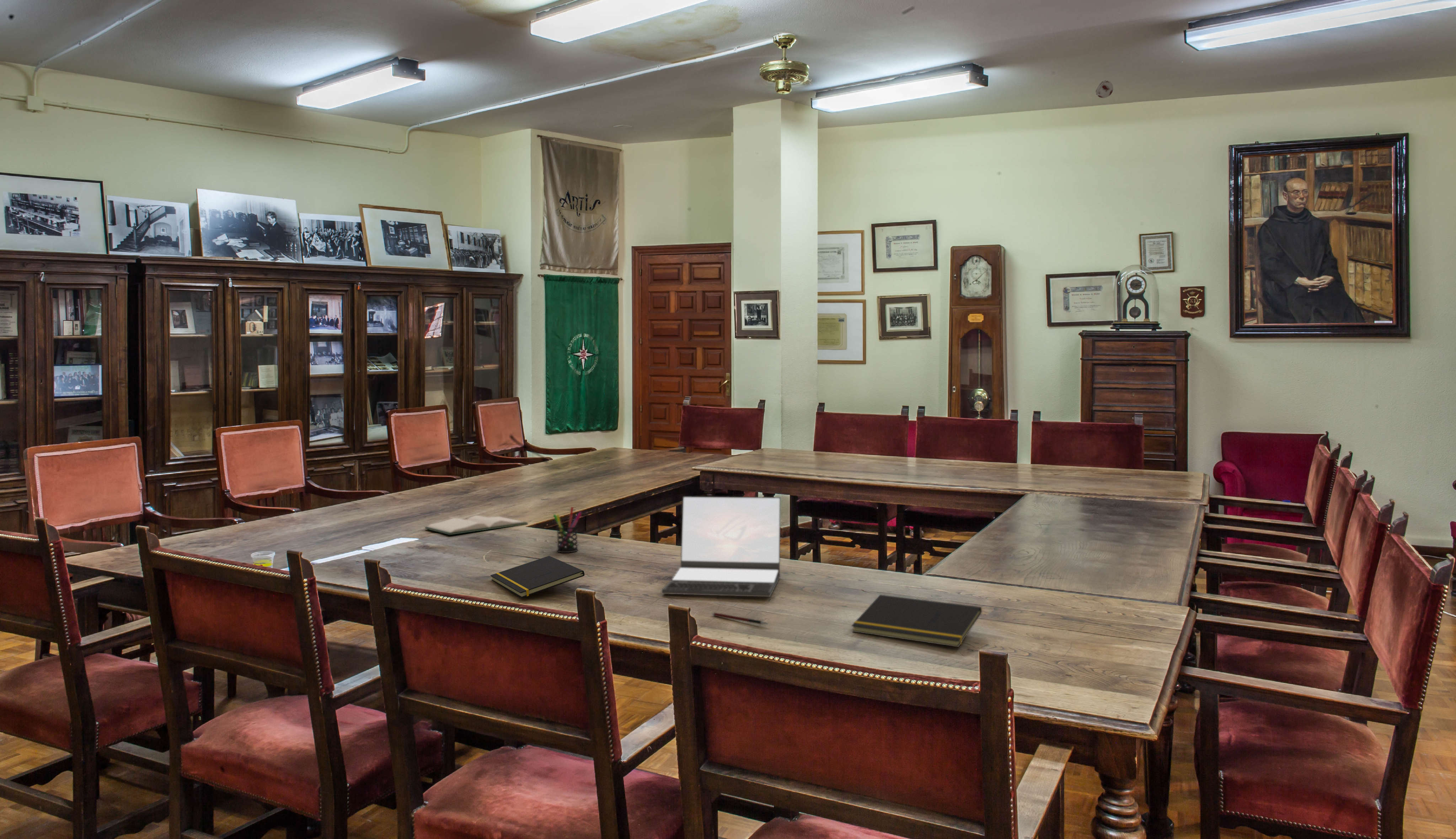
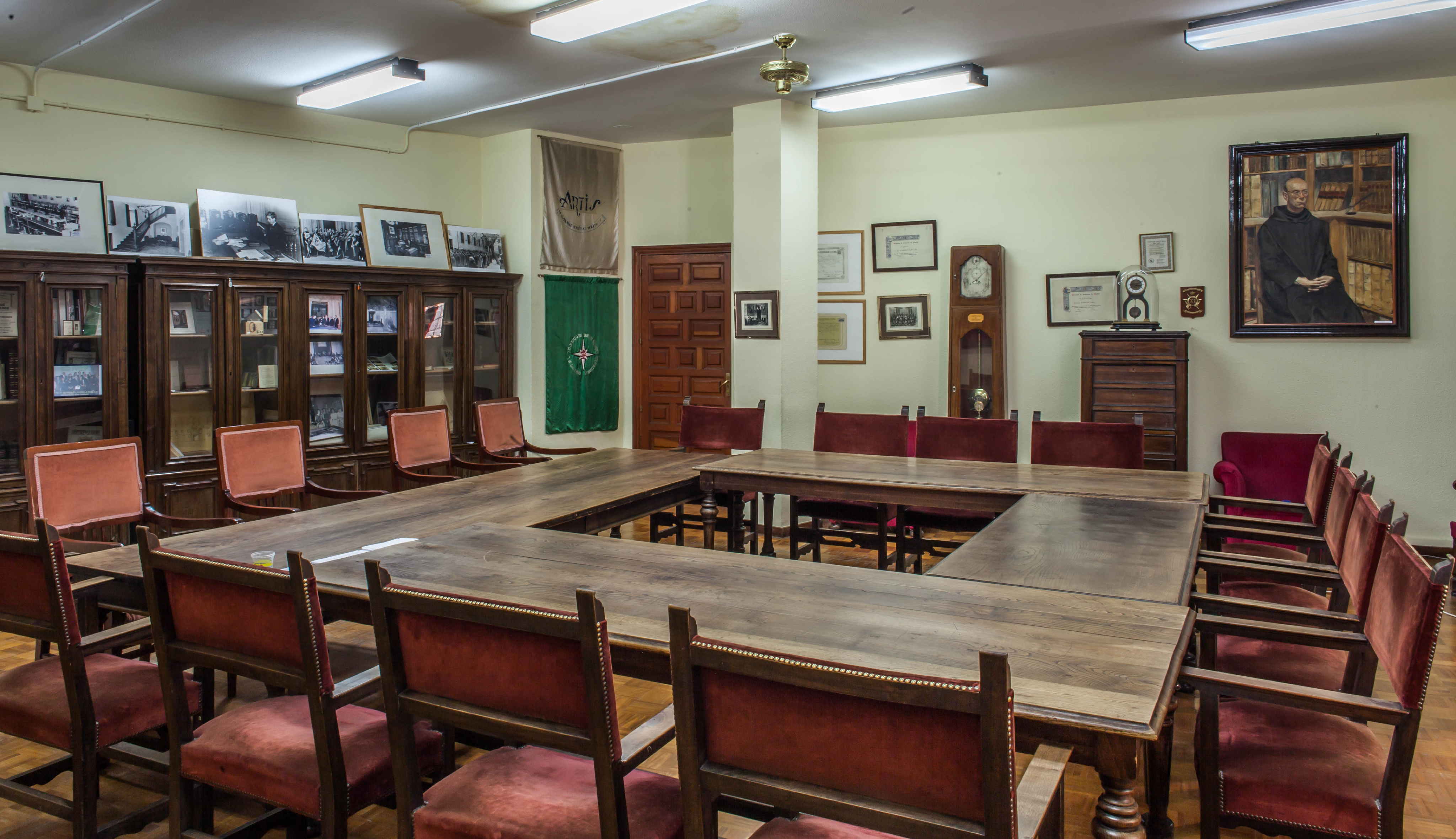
- notepad (536, 575)
- pen holder (566, 529)
- notepad (917, 619)
- laptop (723, 543)
- hardback book (477, 523)
- smoke detector (1104, 89)
- pen (740, 618)
